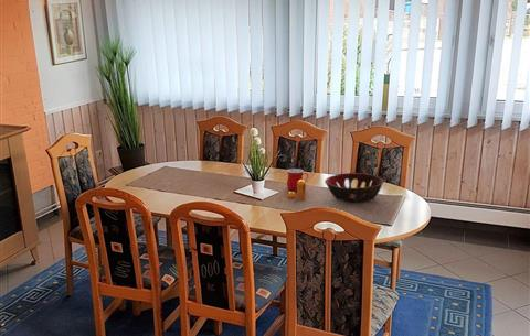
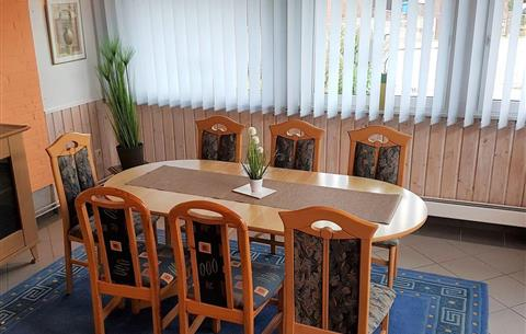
- decorative bowl (353, 188)
- mug (297, 180)
- pepper shaker (297, 188)
